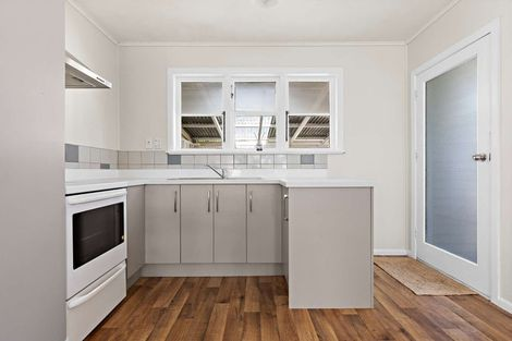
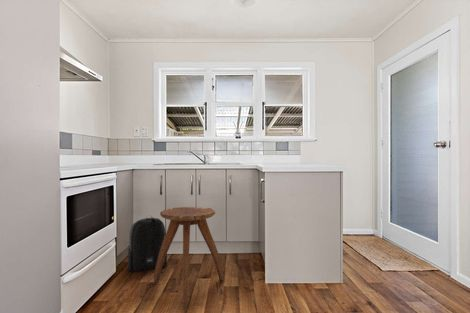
+ stool (183, 252)
+ backpack (148, 241)
